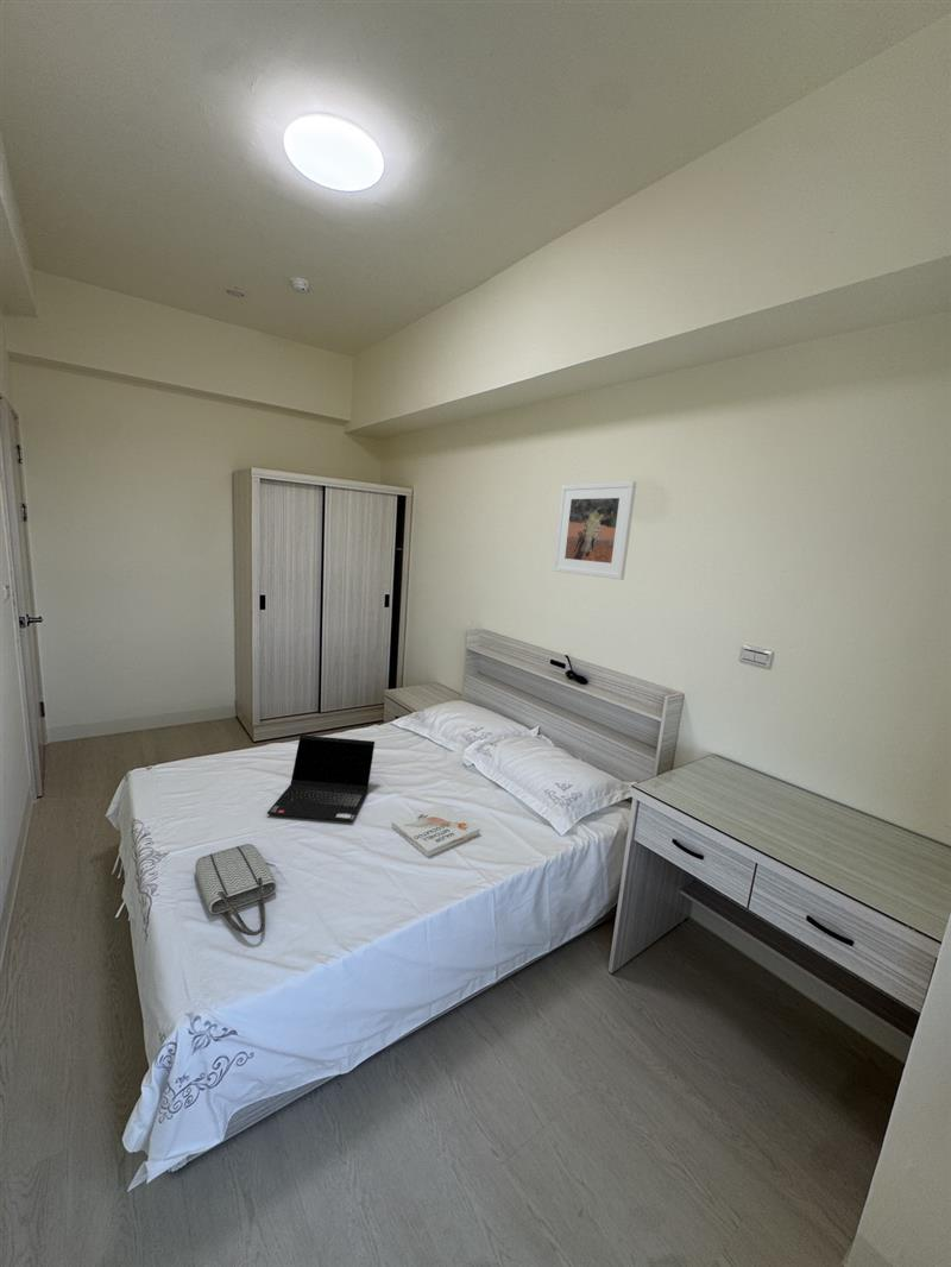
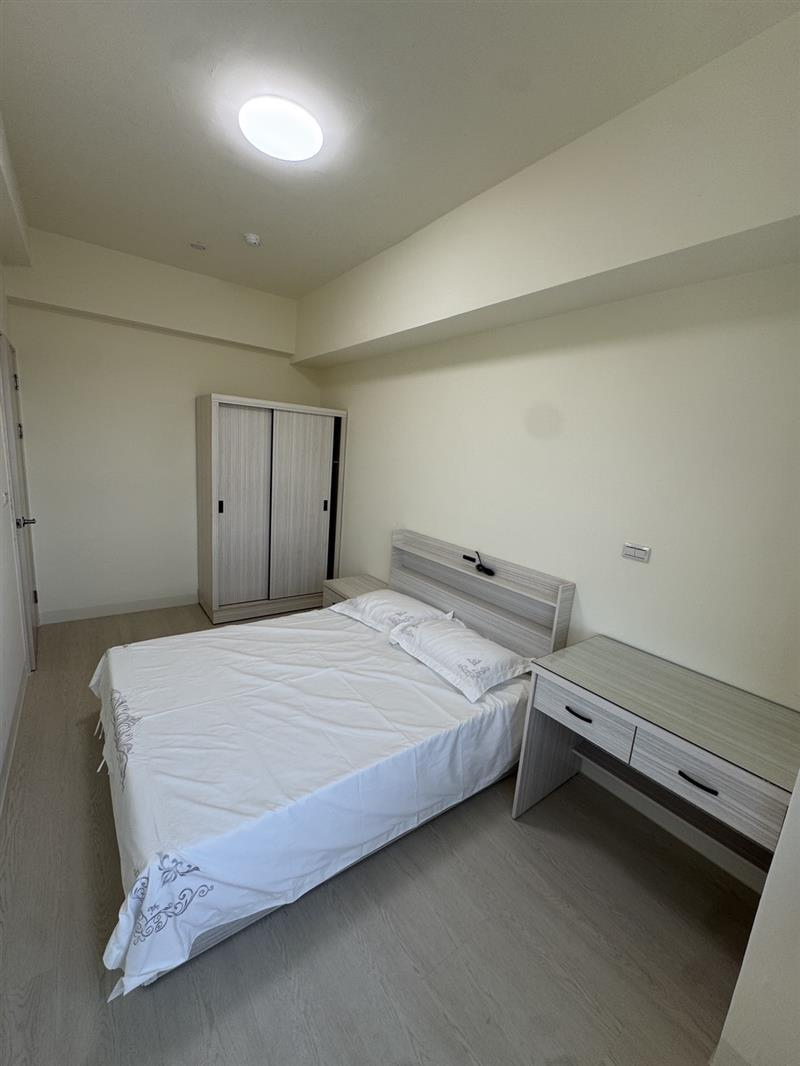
- laptop computer (323, 776)
- book (435, 827)
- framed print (591, 530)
- tote bag (240, 888)
